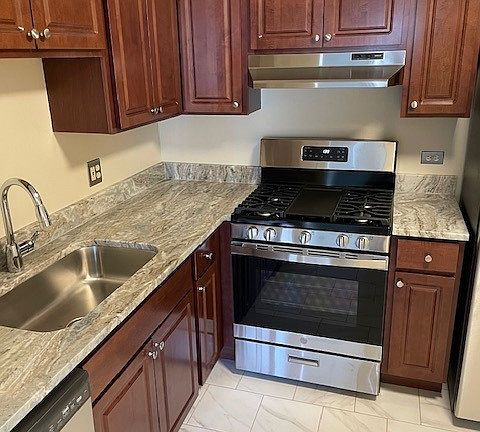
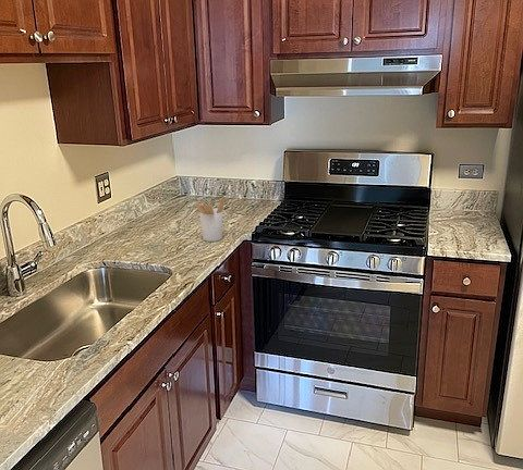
+ utensil holder (209, 220)
